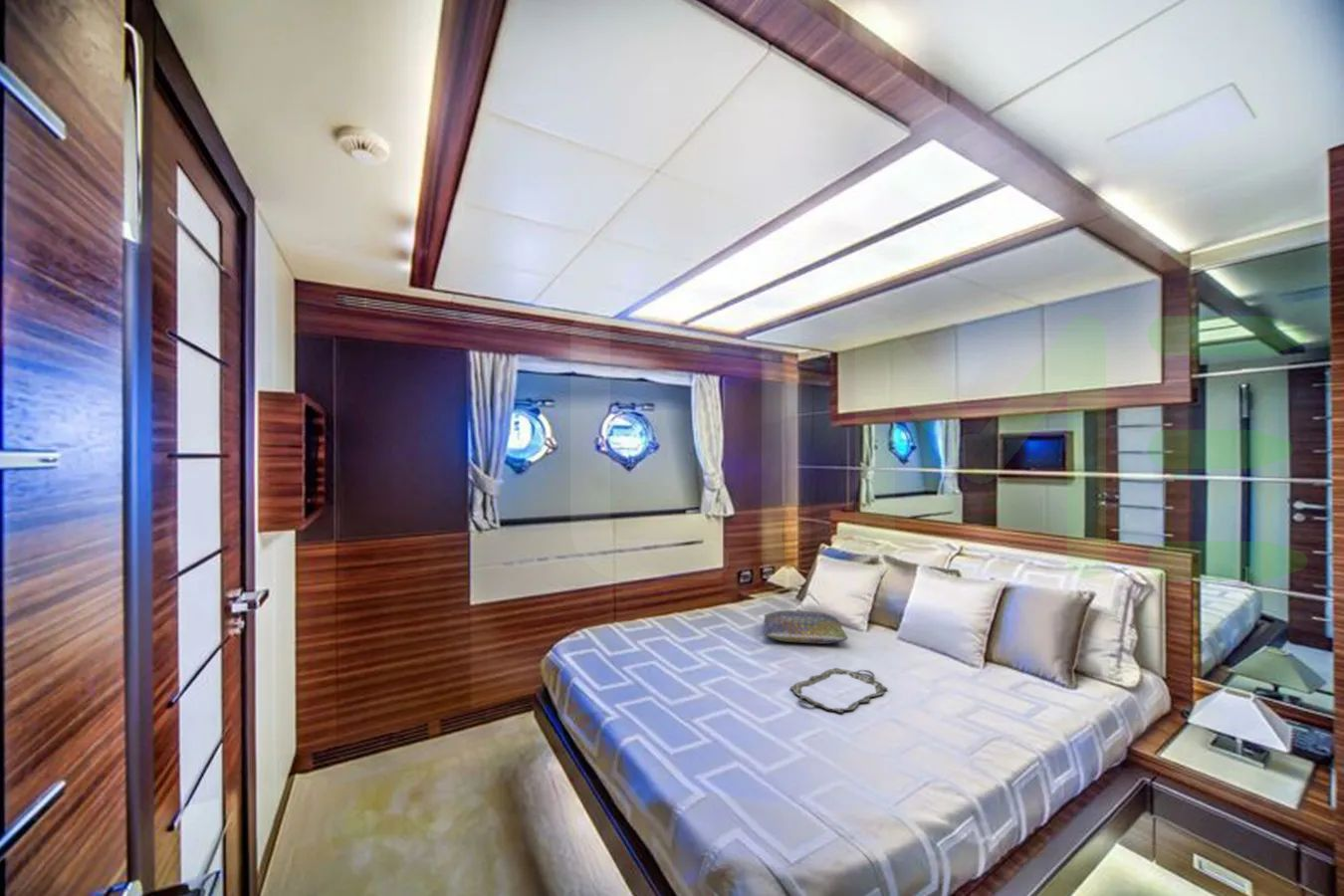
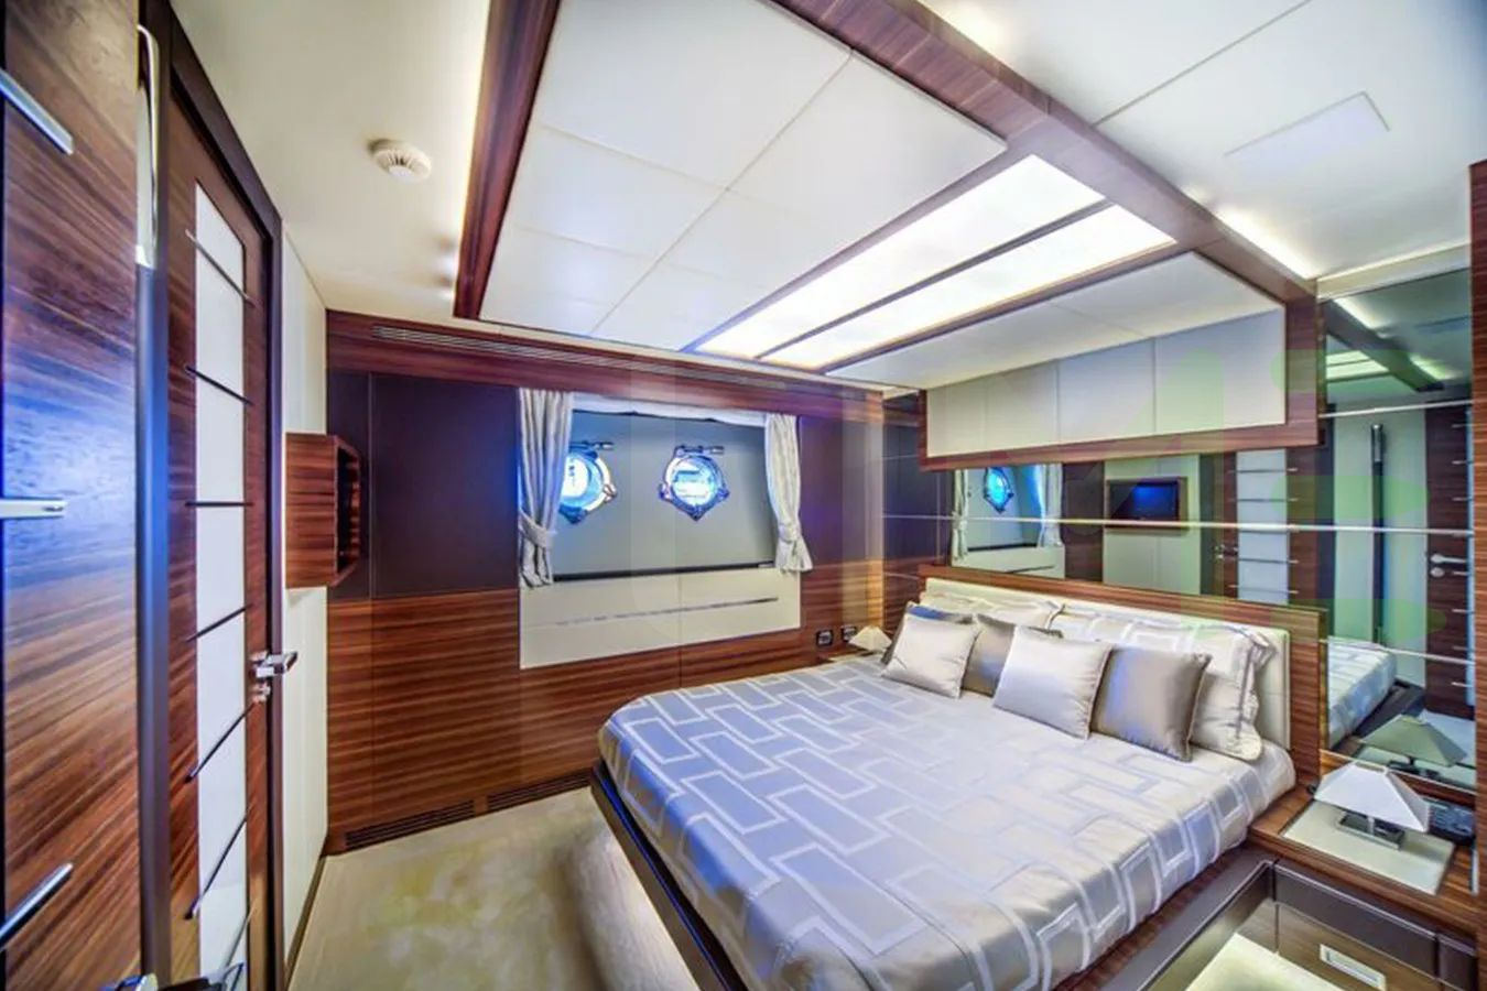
- serving tray (839, 674)
- cushion (802, 625)
